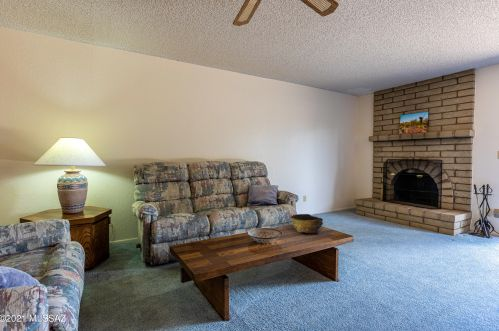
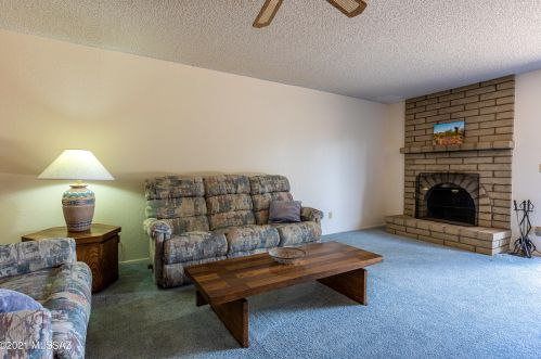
- bowl (306, 224)
